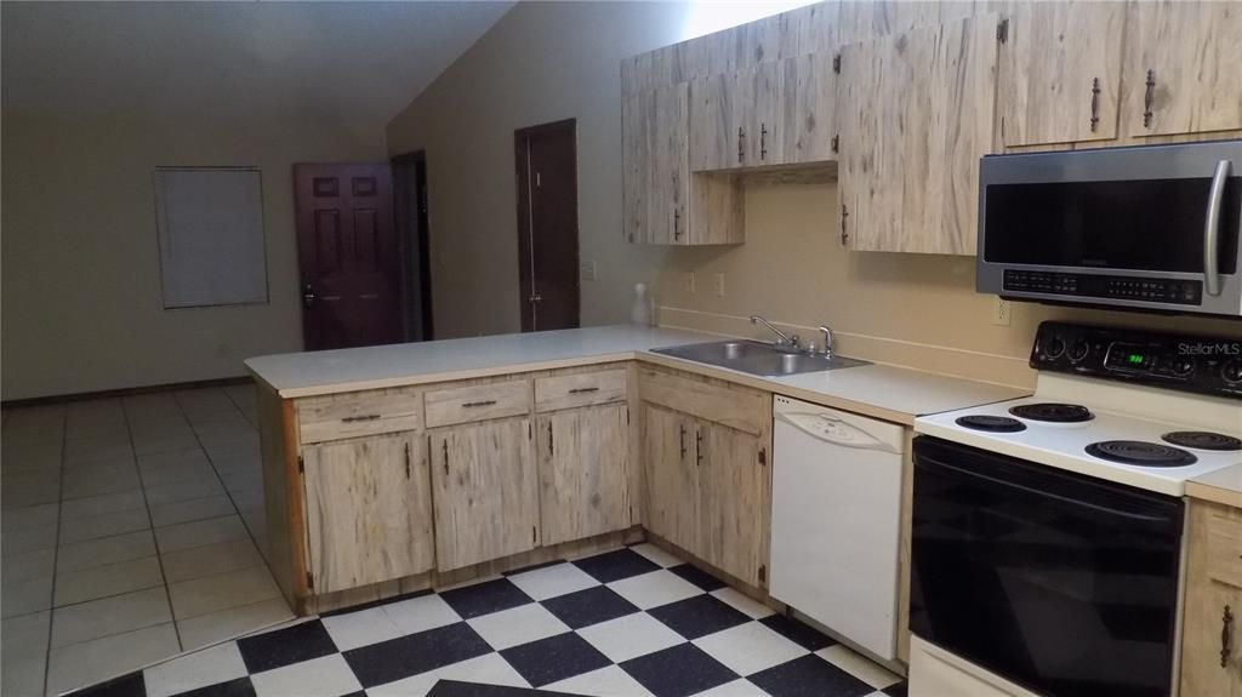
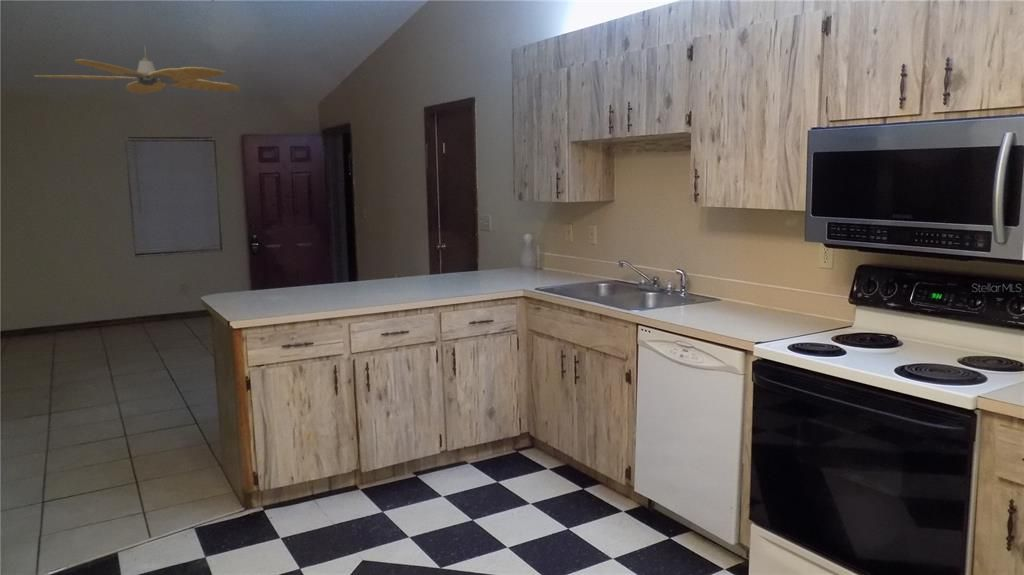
+ ceiling fan (142, 66)
